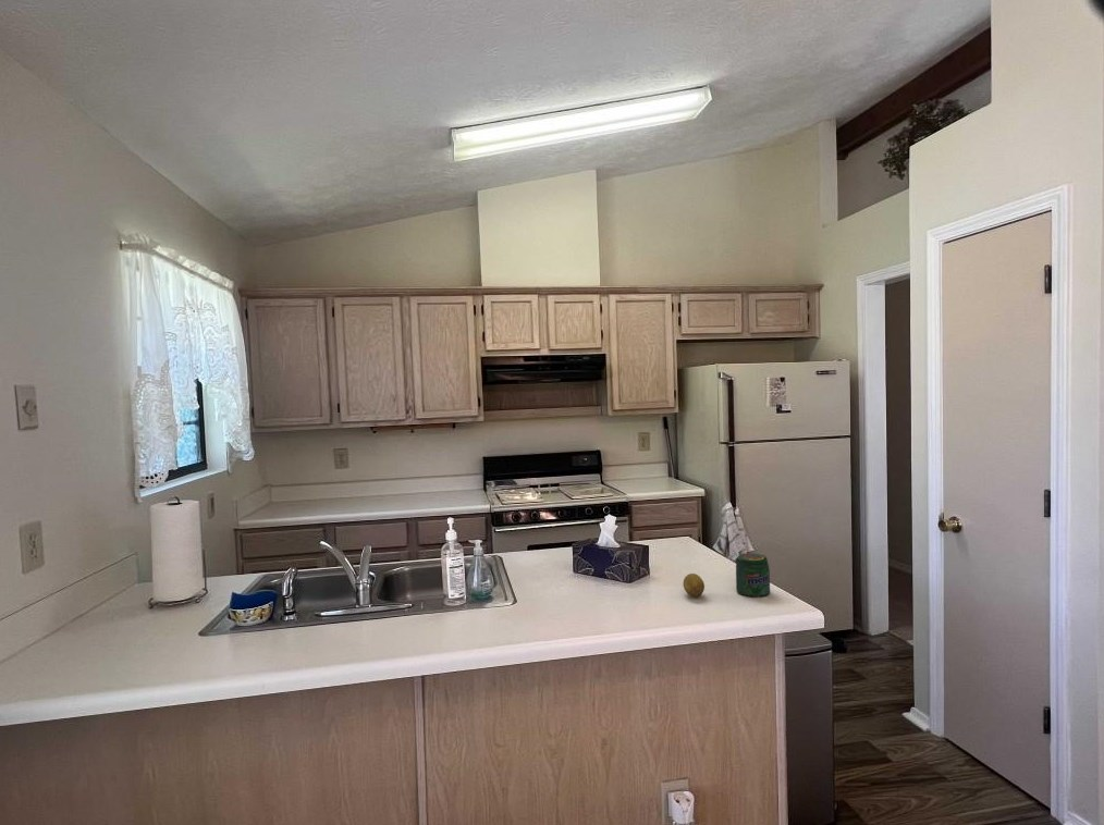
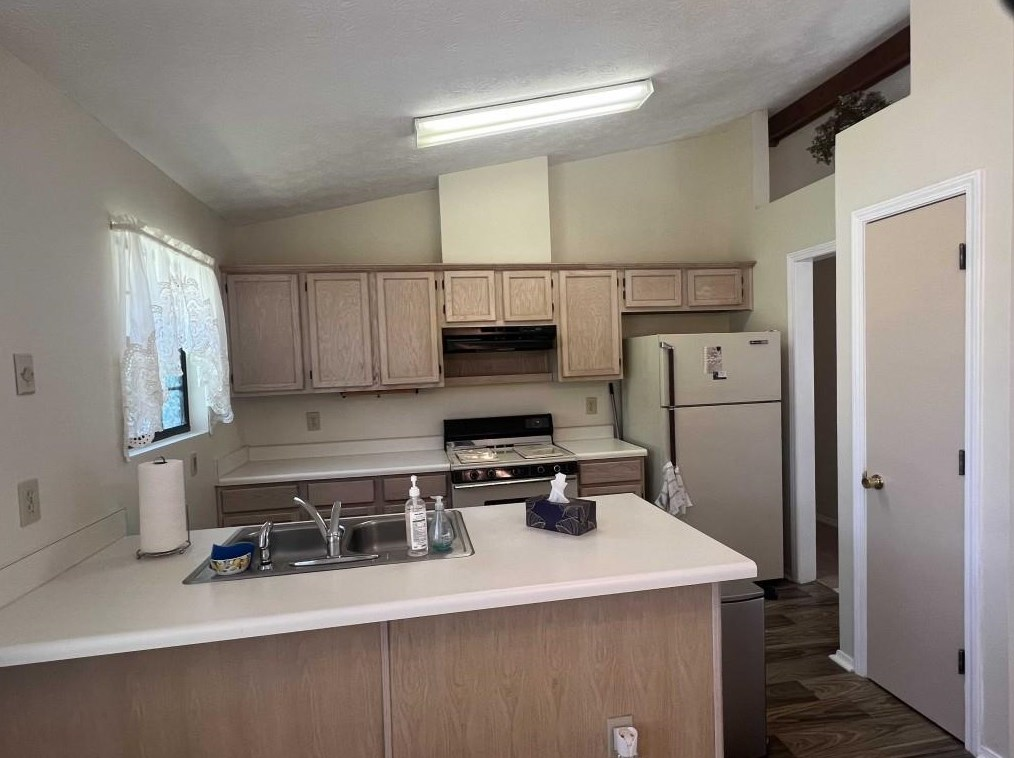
- jar (752, 574)
- fruit (694, 584)
